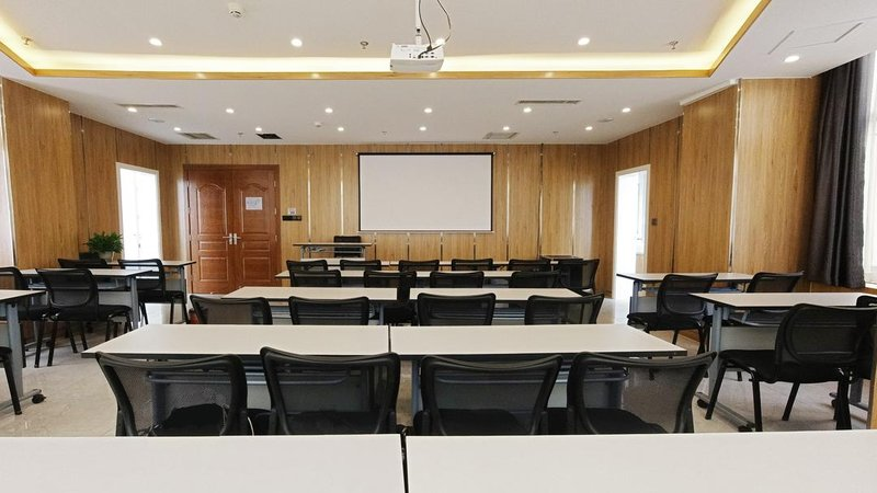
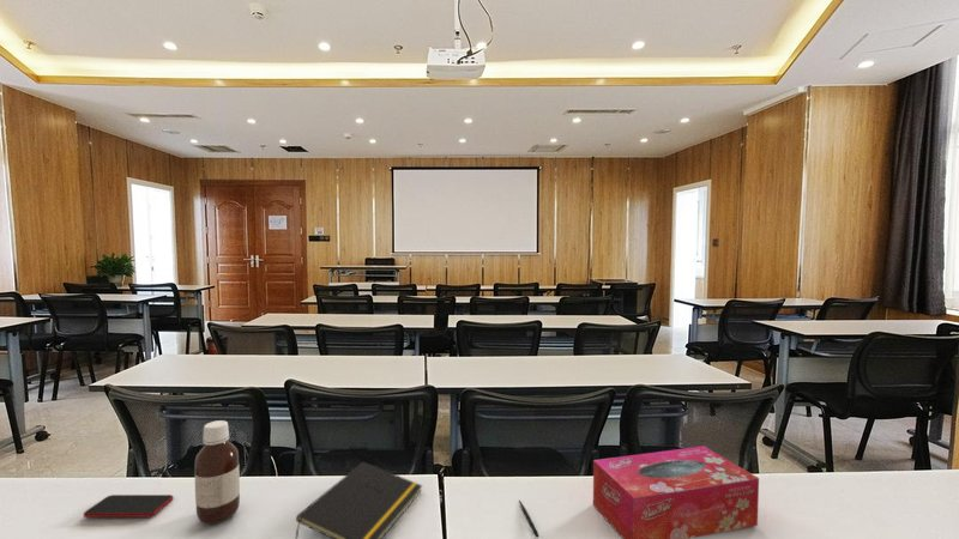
+ smartphone (129, 505)
+ pen (527, 515)
+ tissue box (671, 491)
+ notepad (364, 502)
+ bottle (217, 470)
